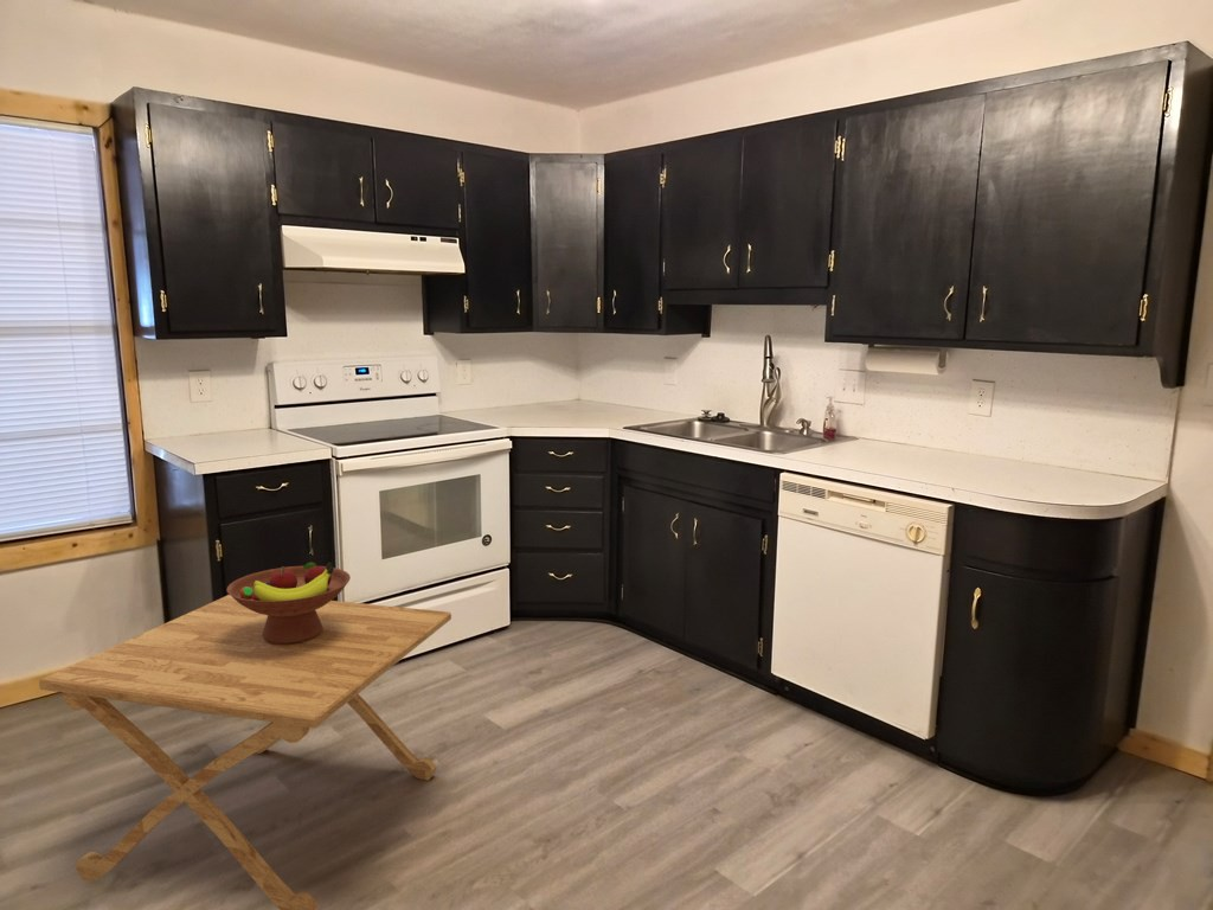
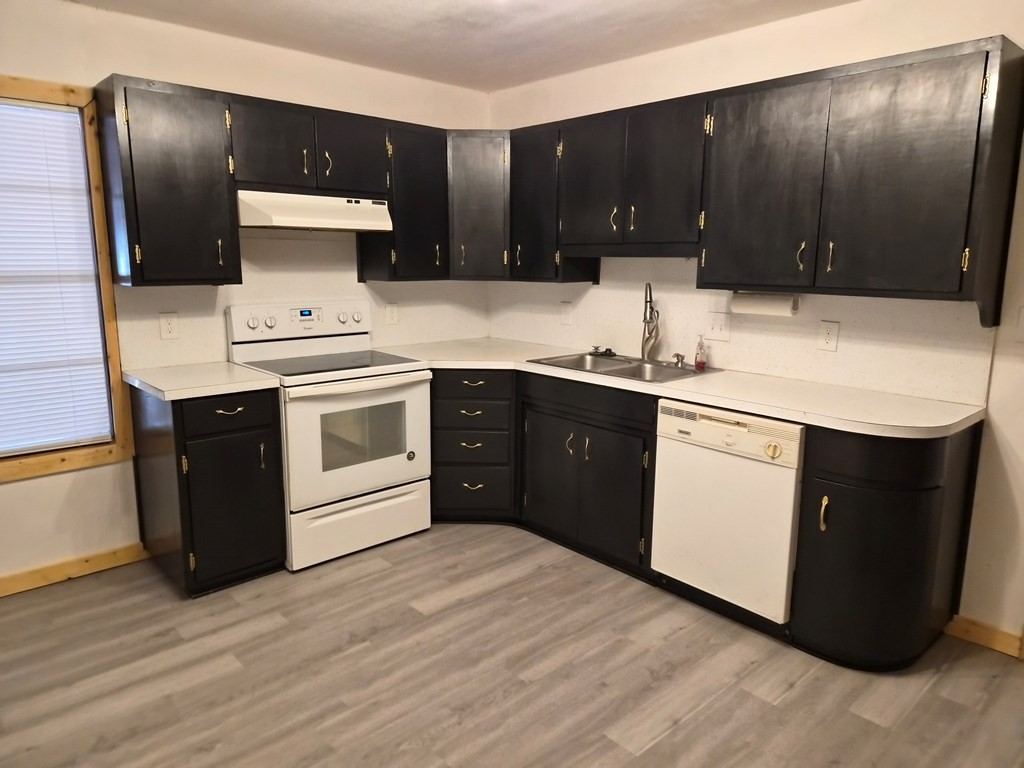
- fruit bowl (290, 597)
- side table (274, 733)
